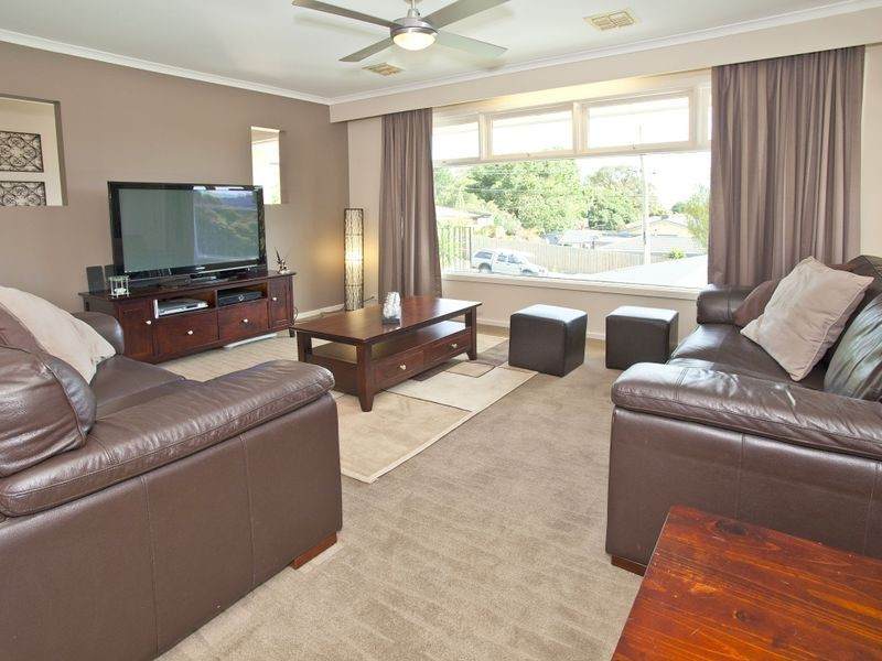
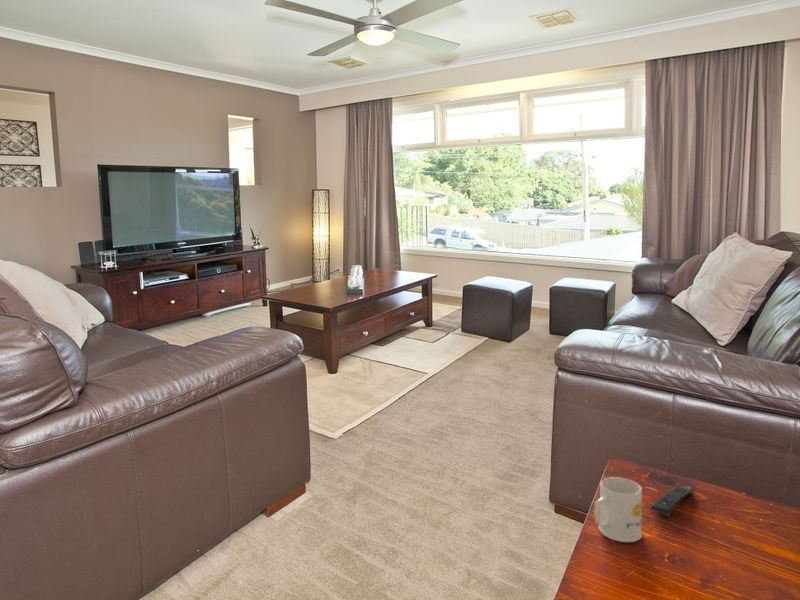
+ mug (617, 510)
+ remote control (673, 497)
